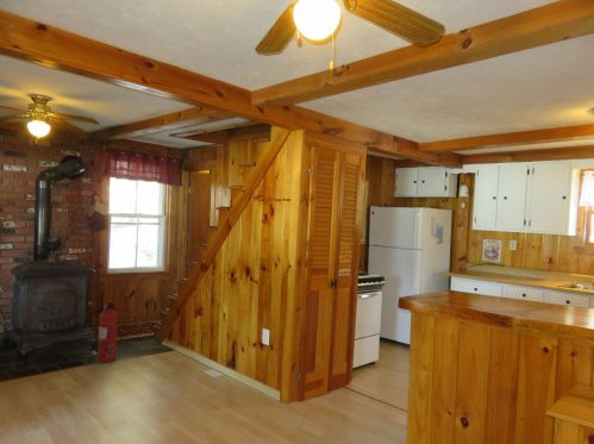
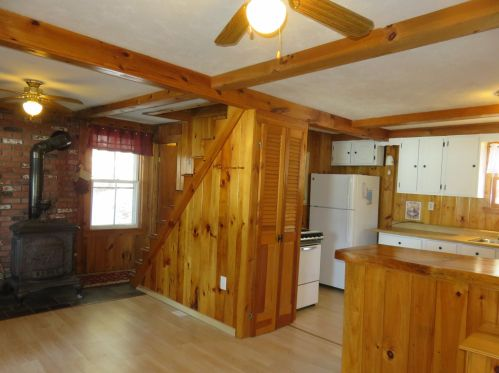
- fire extinguisher (107, 330)
